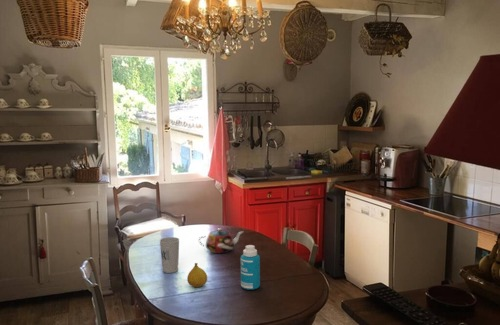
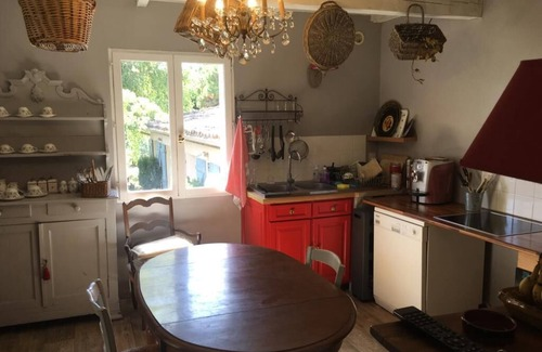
- fruit (197, 274)
- cup (170, 255)
- teapot (221, 239)
- bottle (250, 266)
